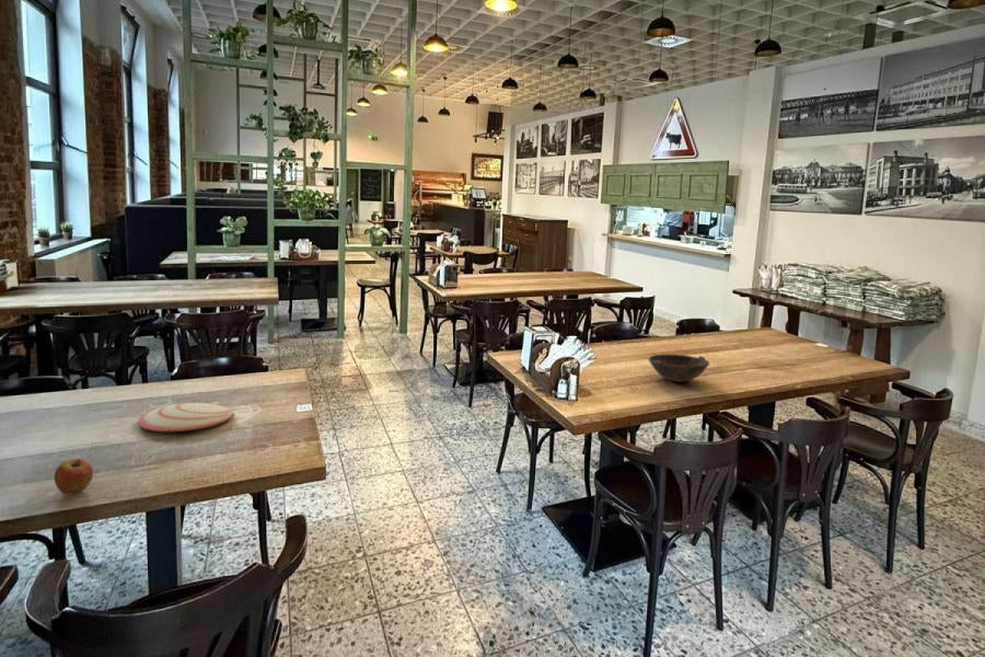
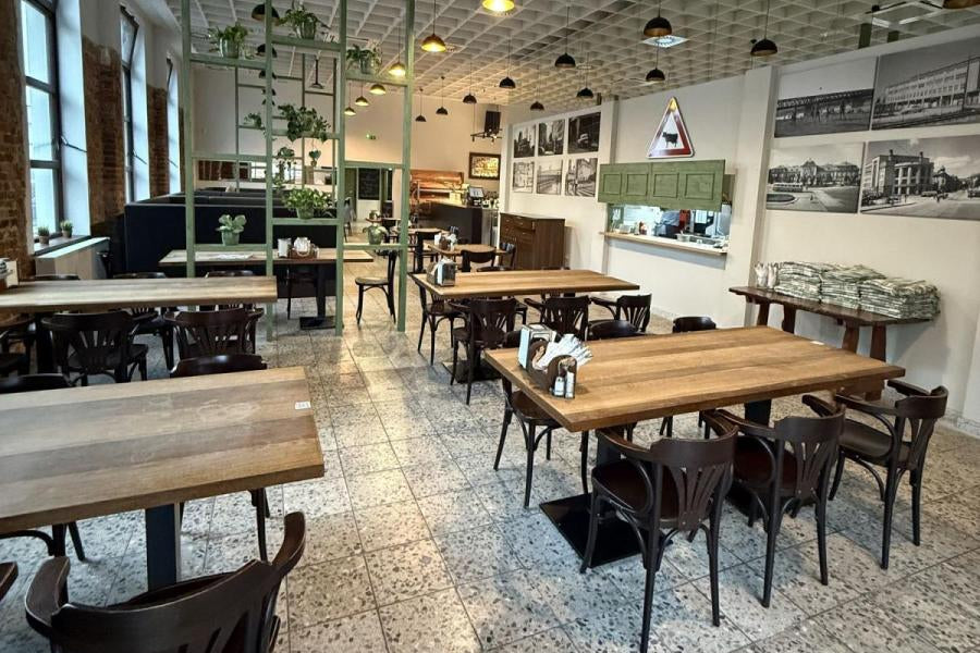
- plate (187, 413)
- apple (73, 474)
- bowl (677, 368)
